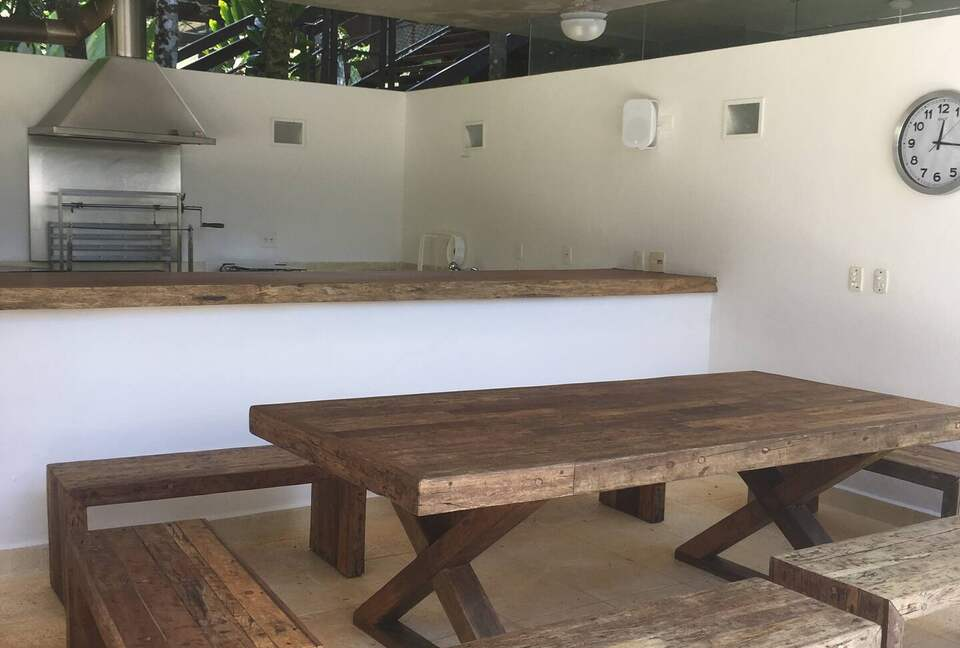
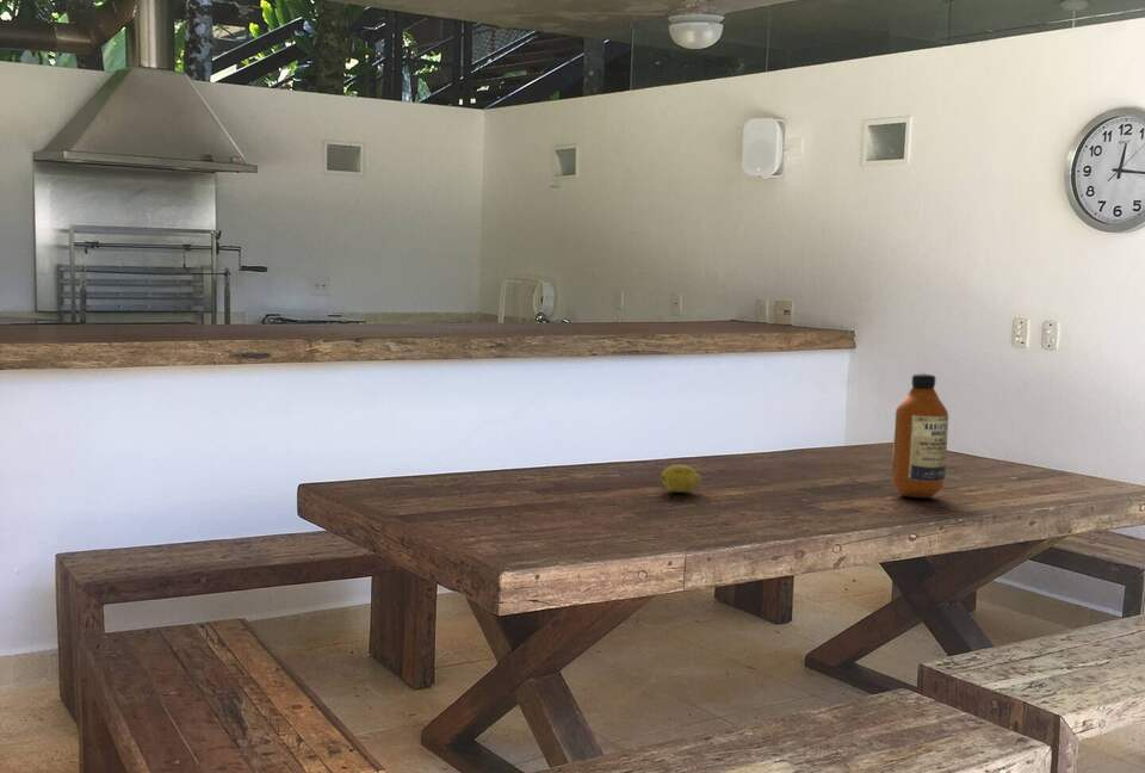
+ fruit (681, 478)
+ bottle (920, 435)
